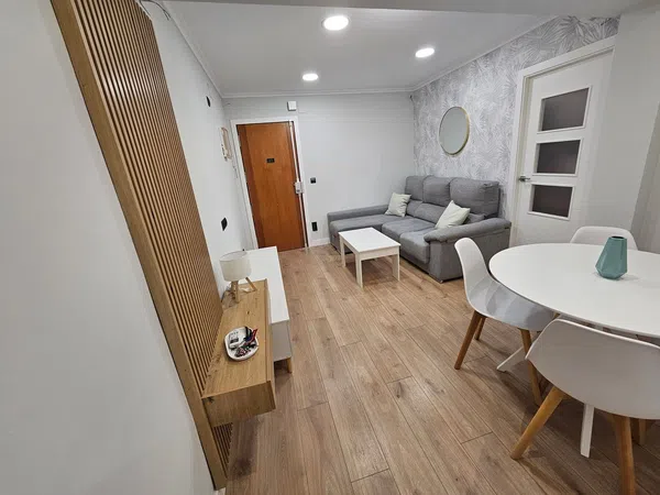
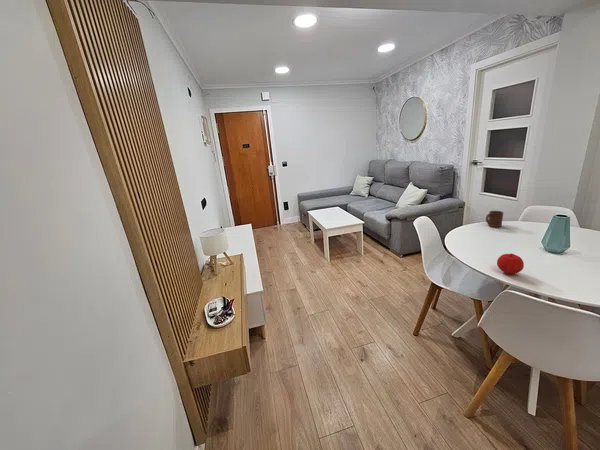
+ fruit (510, 263)
+ cup (494, 219)
